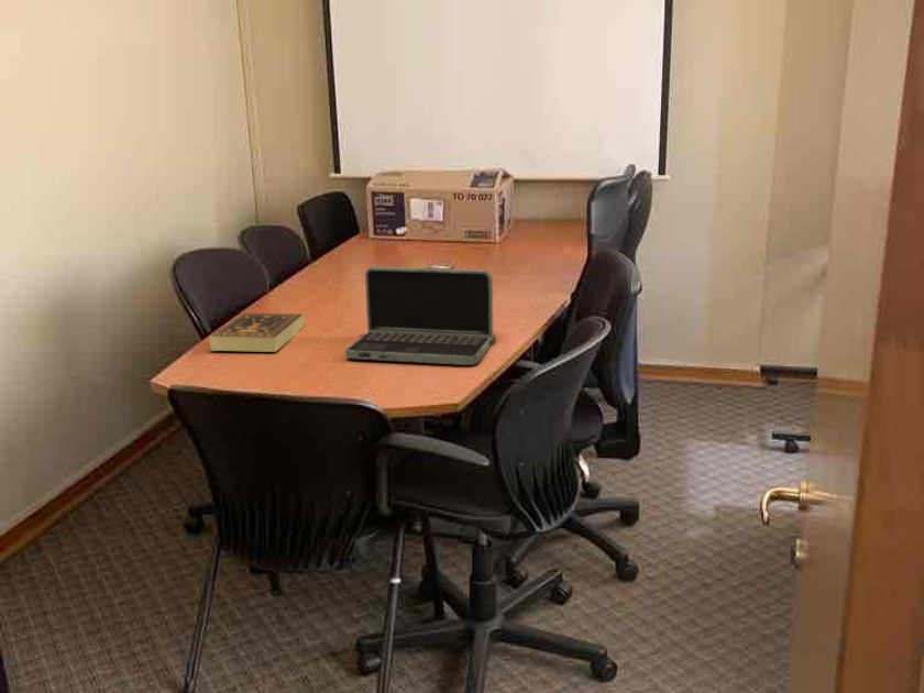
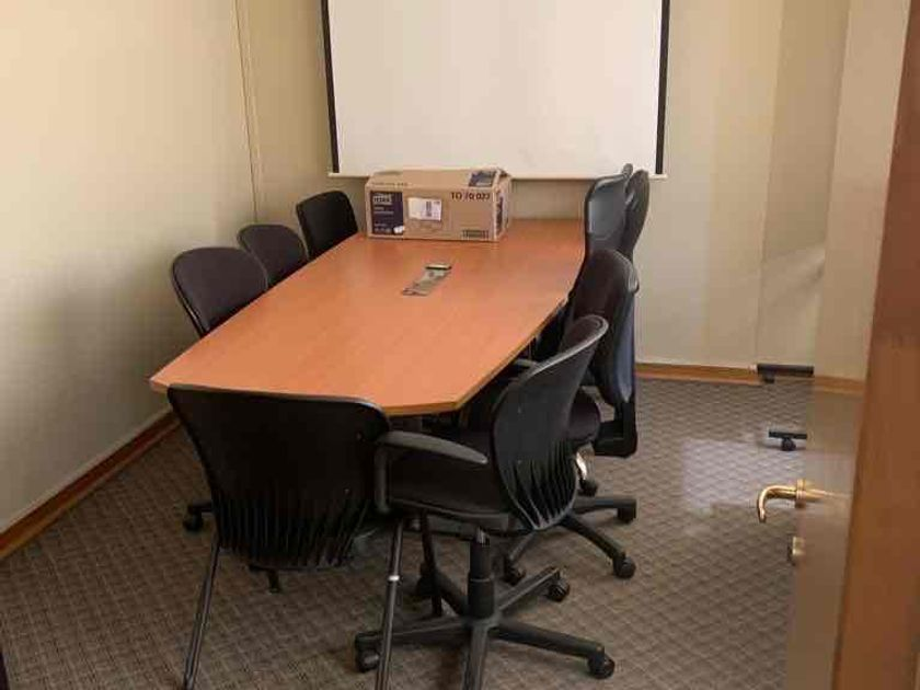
- laptop (417, 311)
- book (257, 331)
